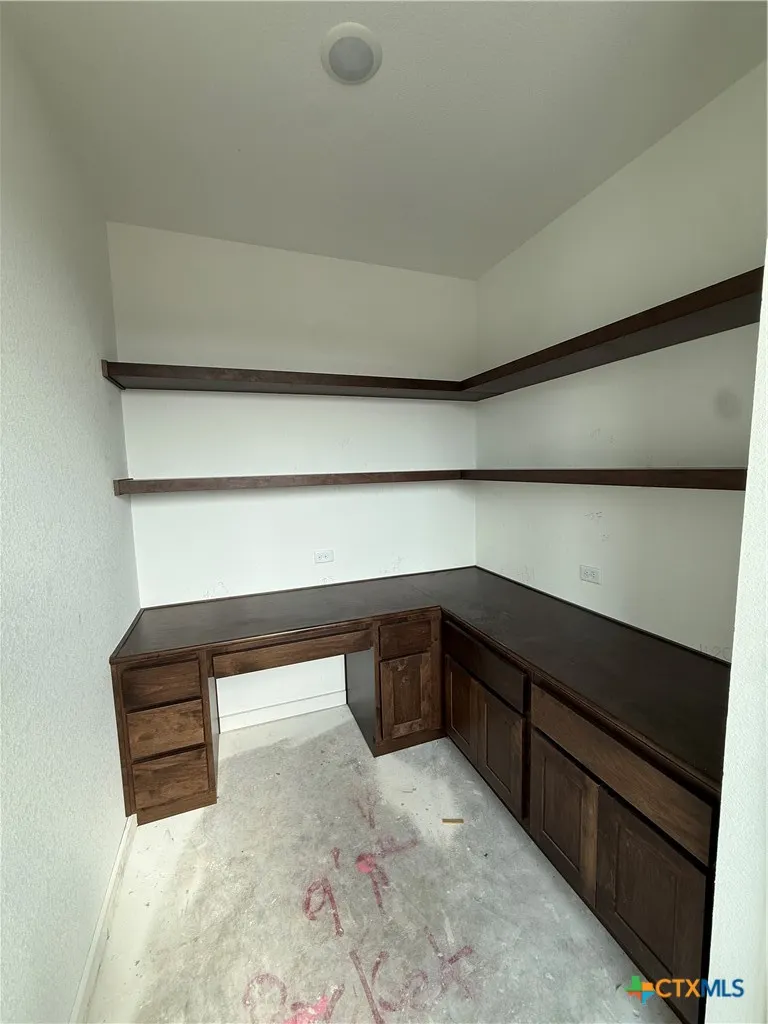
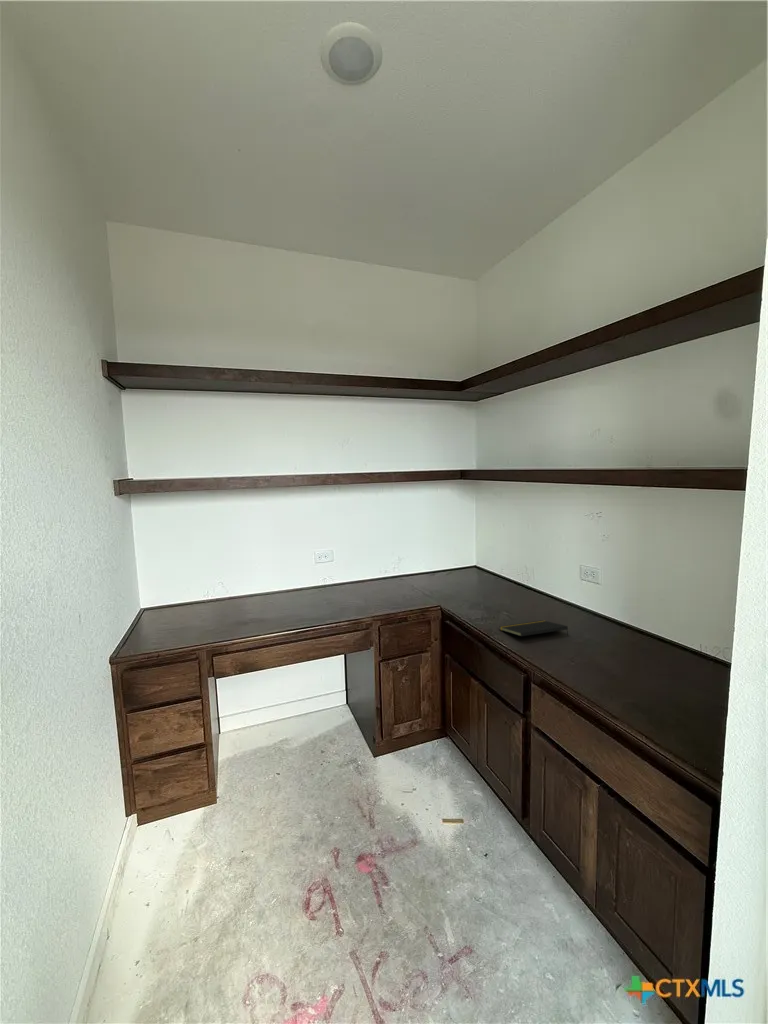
+ notepad (532, 627)
